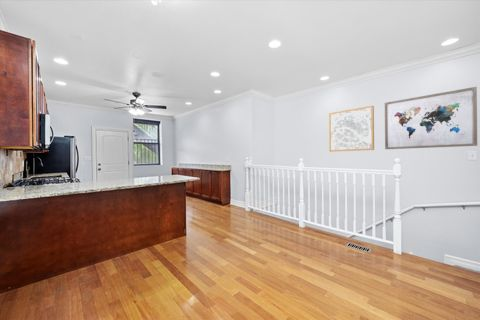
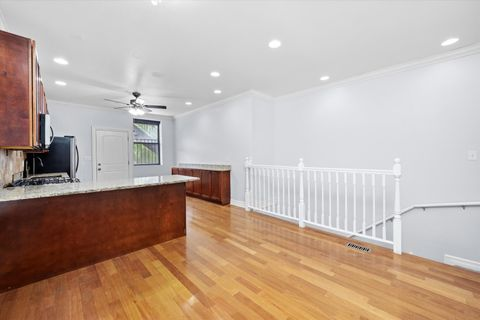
- wall art (350, 130)
- wall art (425, 121)
